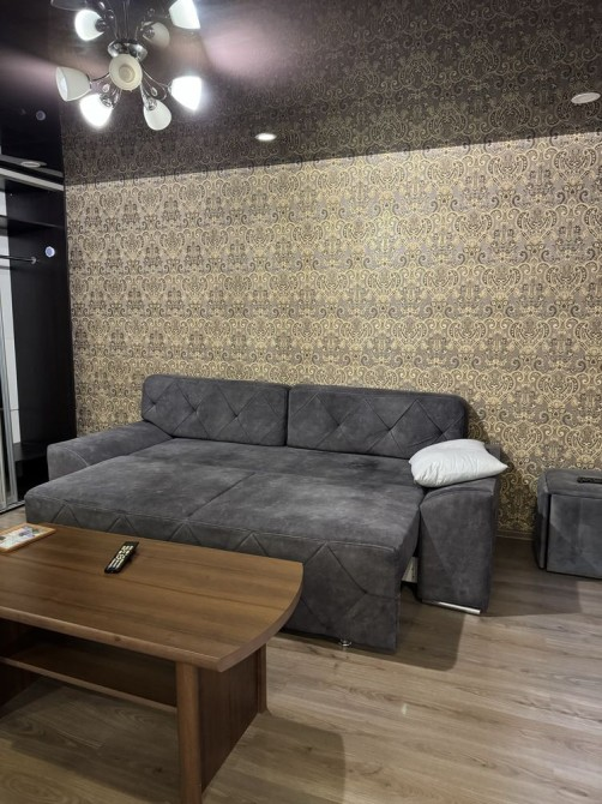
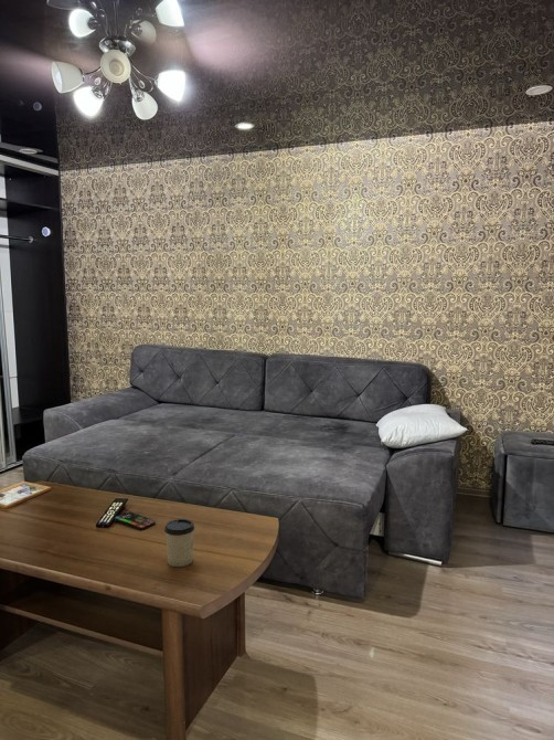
+ cup (180, 542)
+ smartphone (135, 520)
